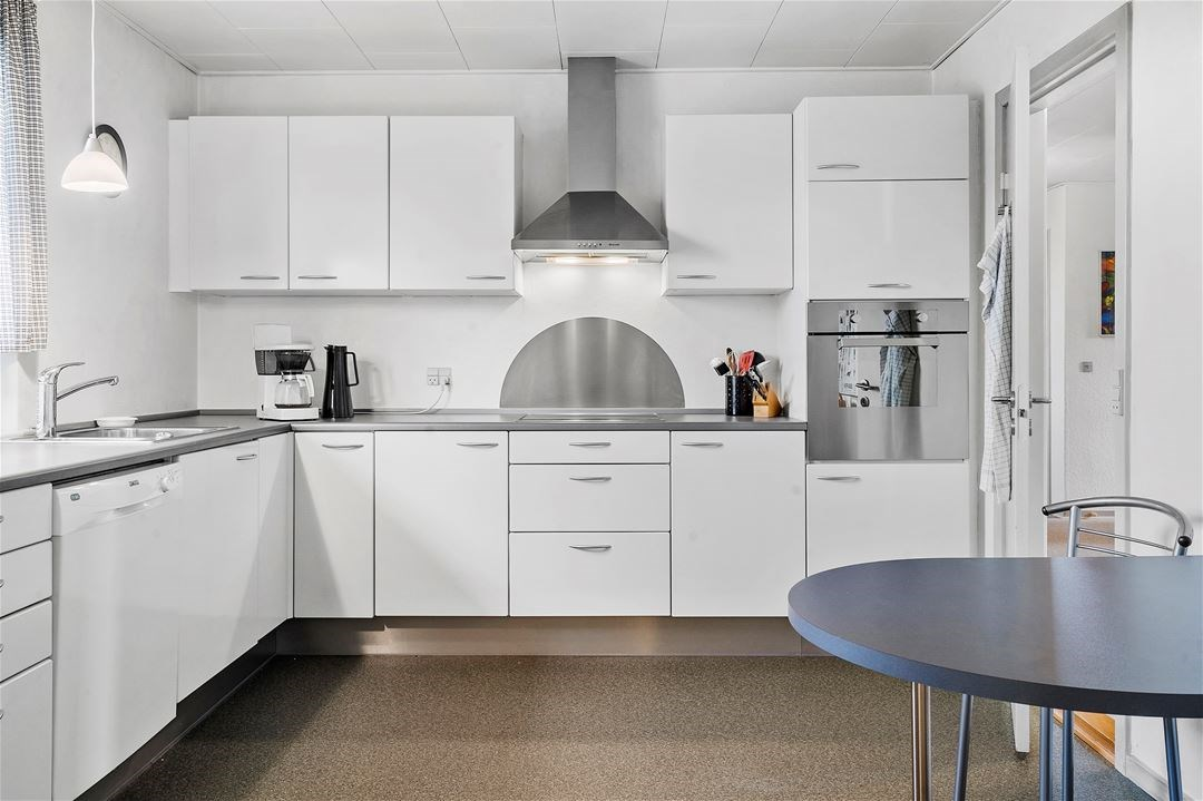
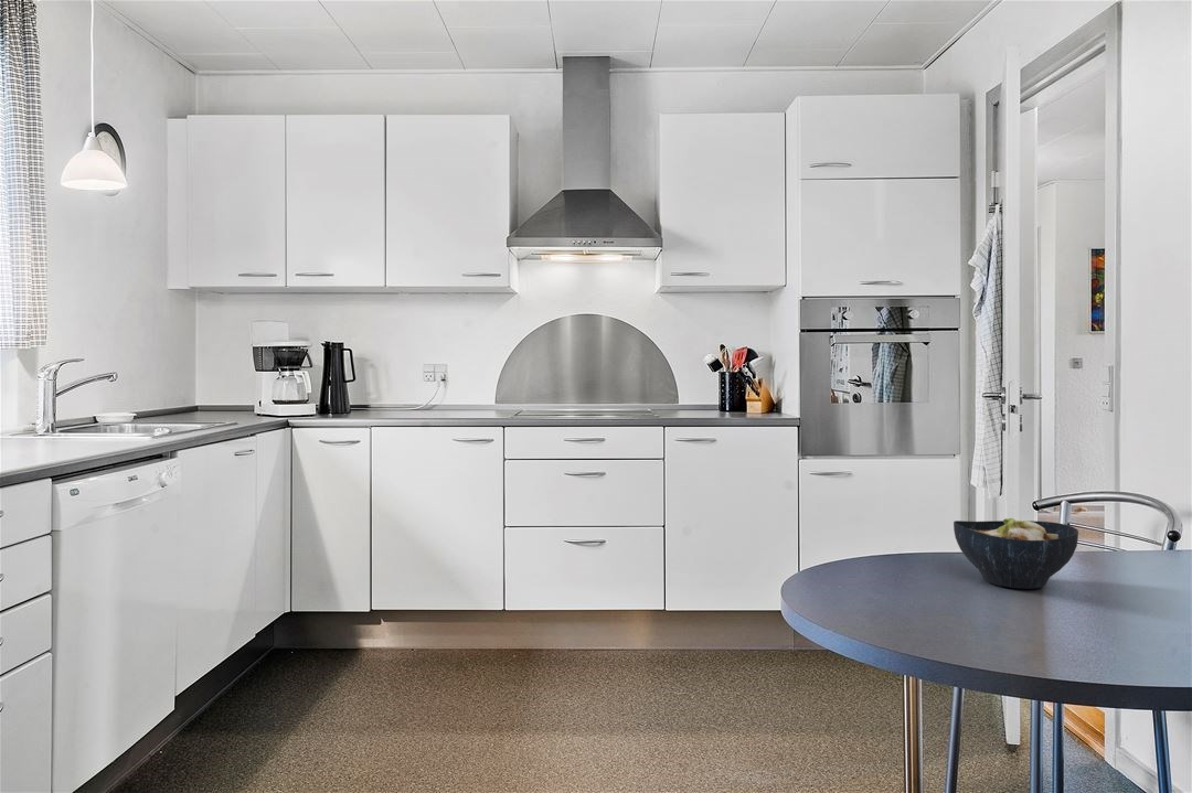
+ bowl (1013, 550)
